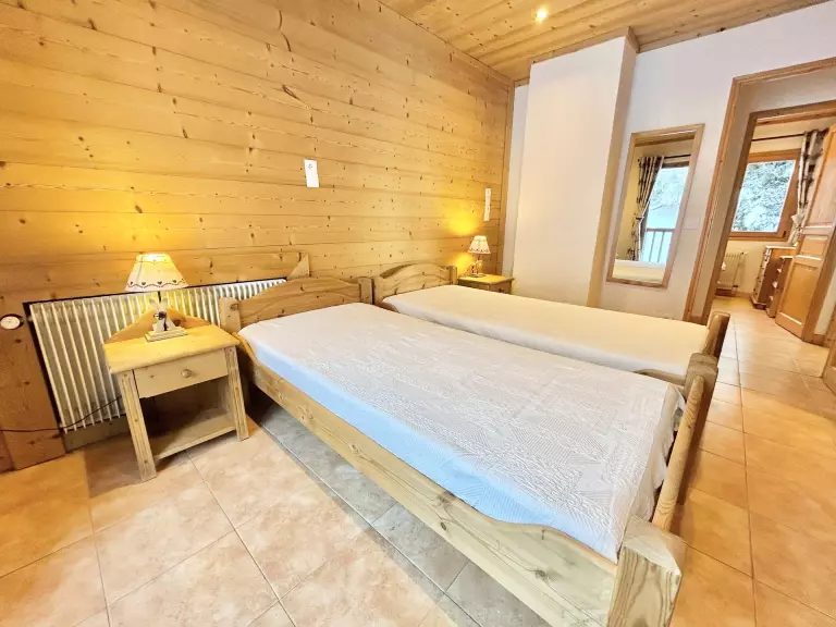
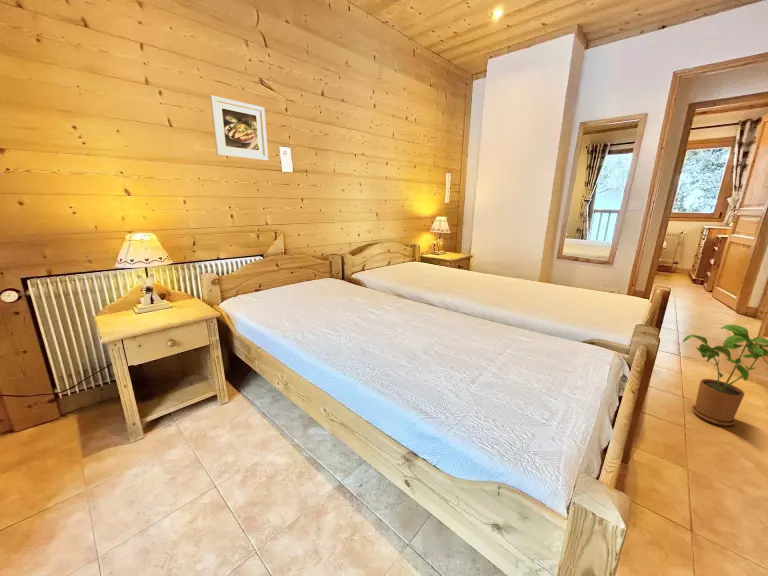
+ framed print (241, 130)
+ house plant (719, 372)
